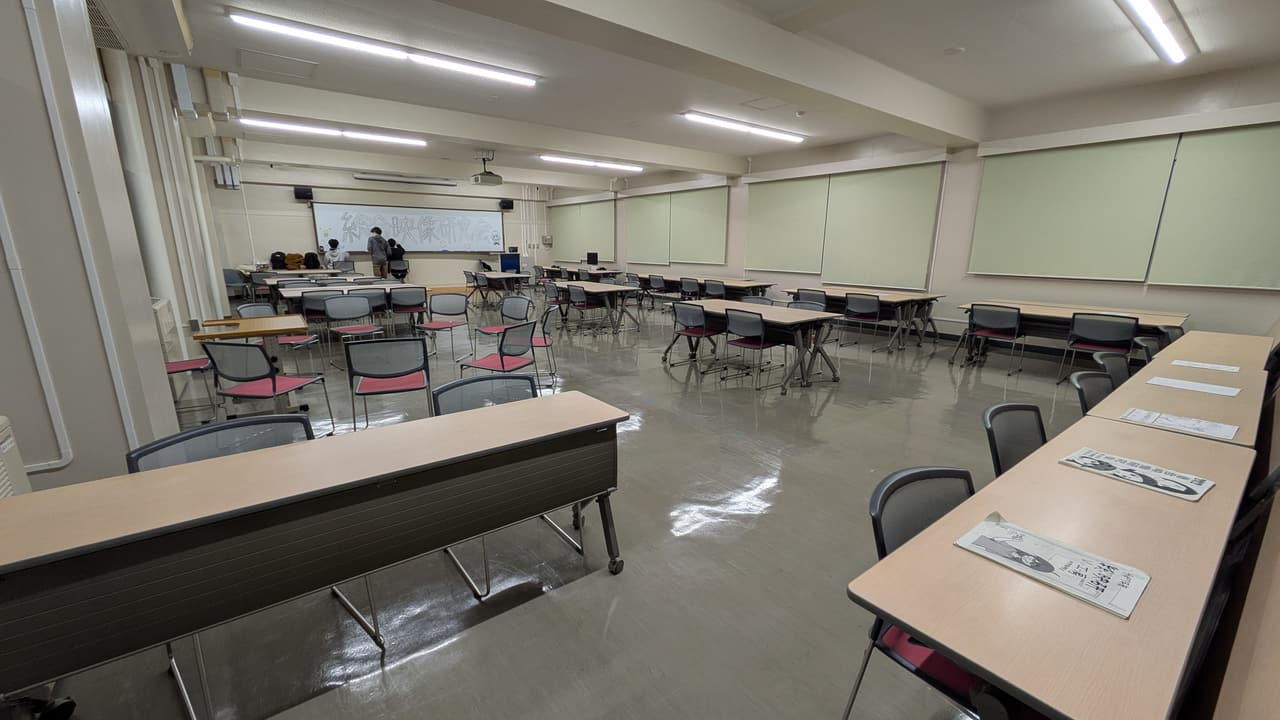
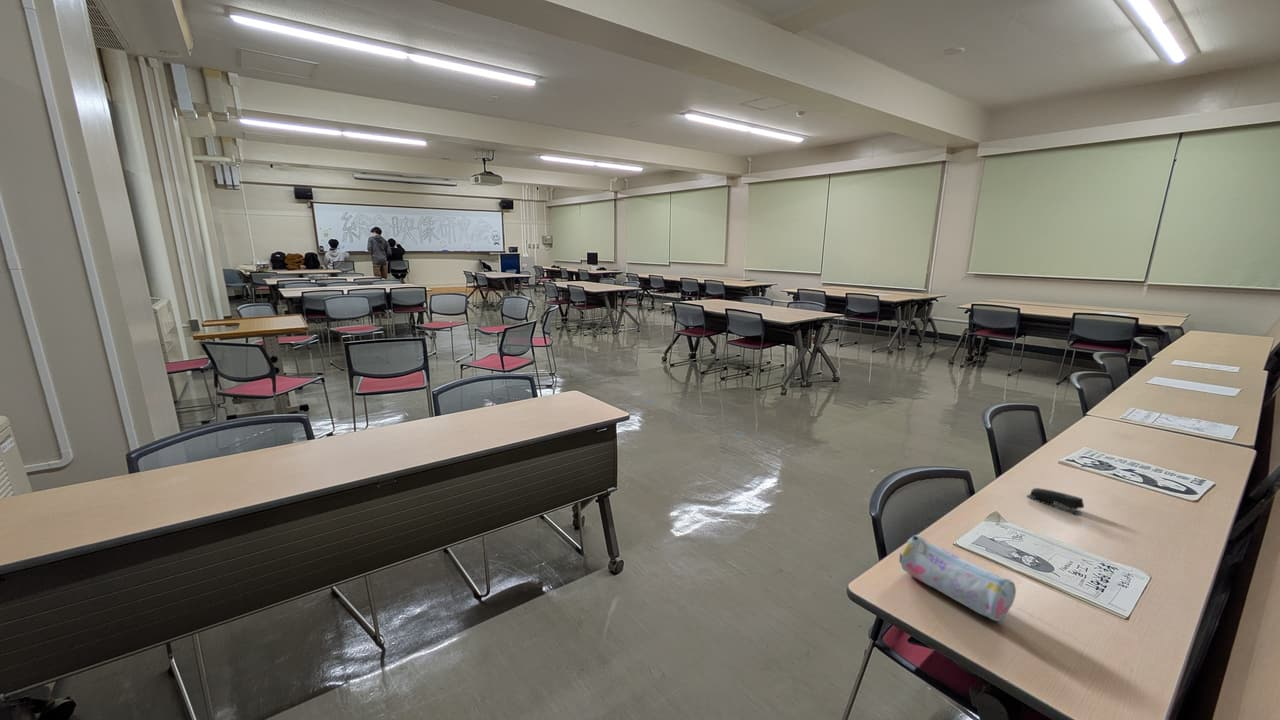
+ pencil case (954, 574)
+ stapler (1055, 498)
